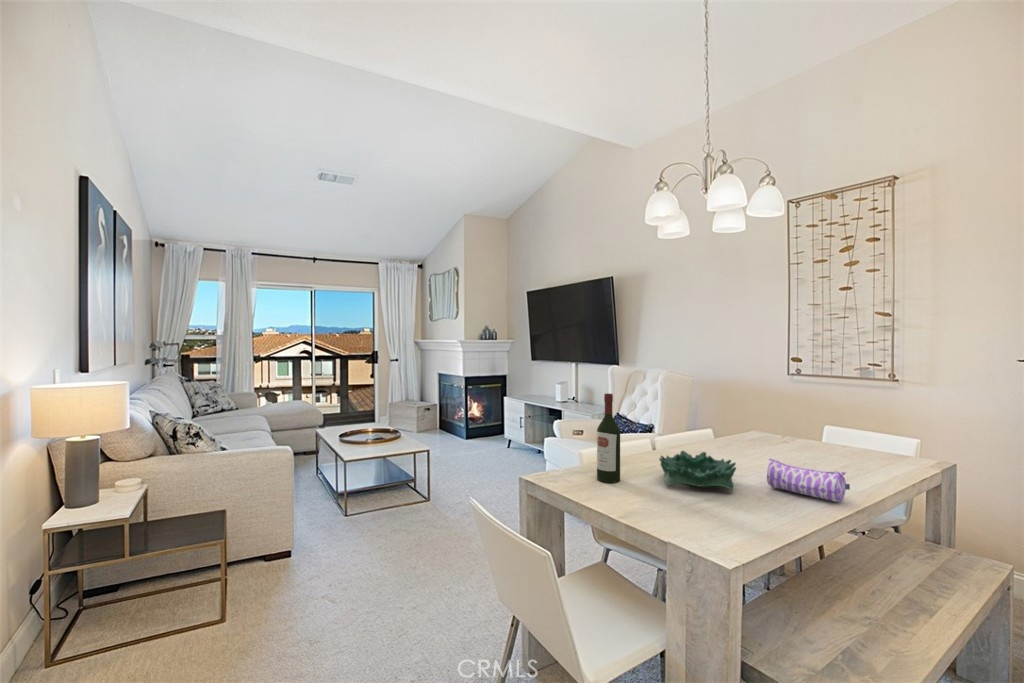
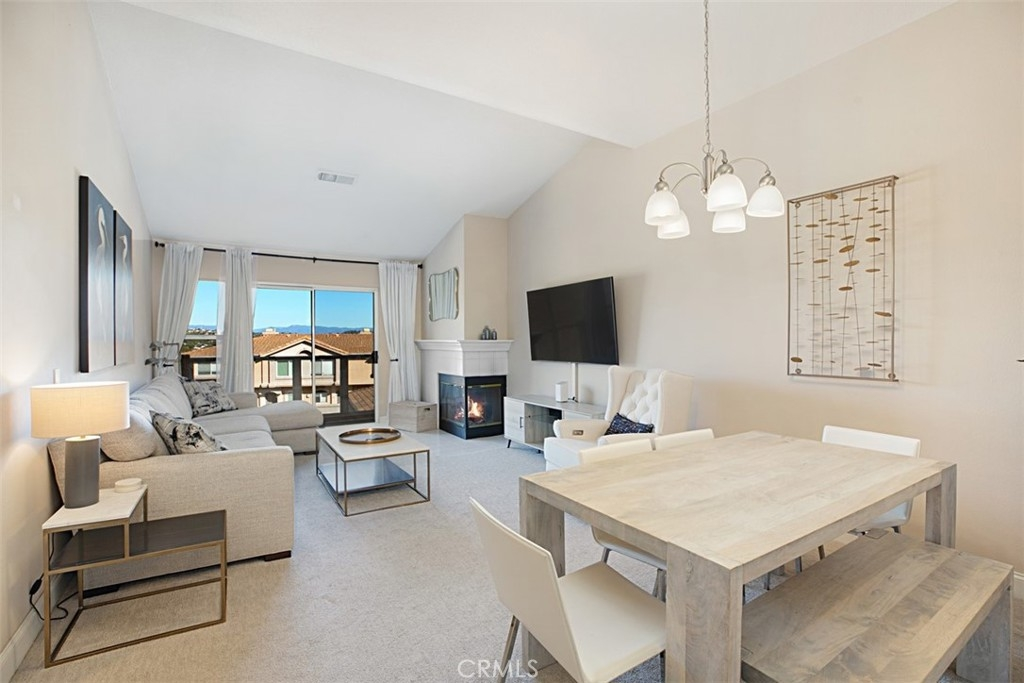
- pencil case (805, 479)
- decorative bowl (696, 470)
- wine bottle (608, 436)
